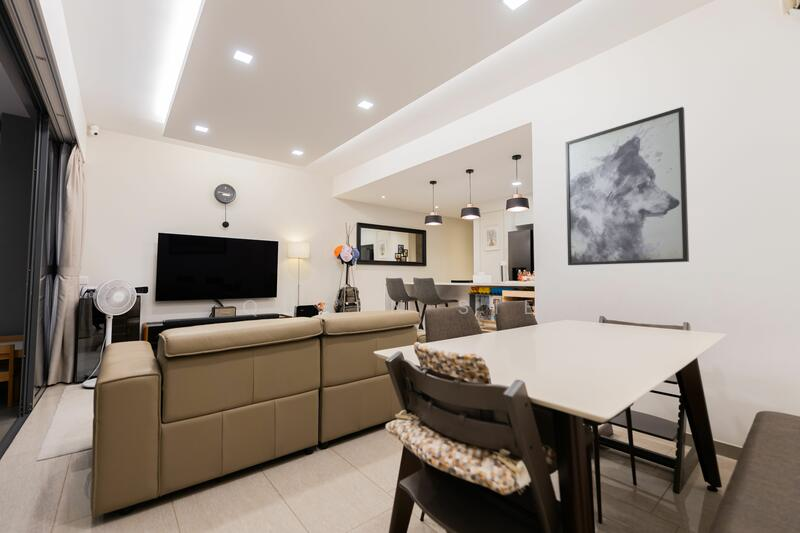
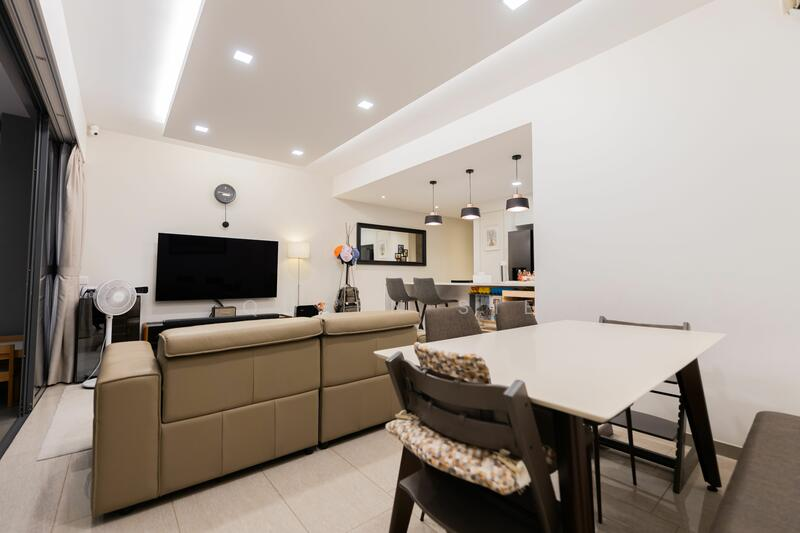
- wall art (619, 195)
